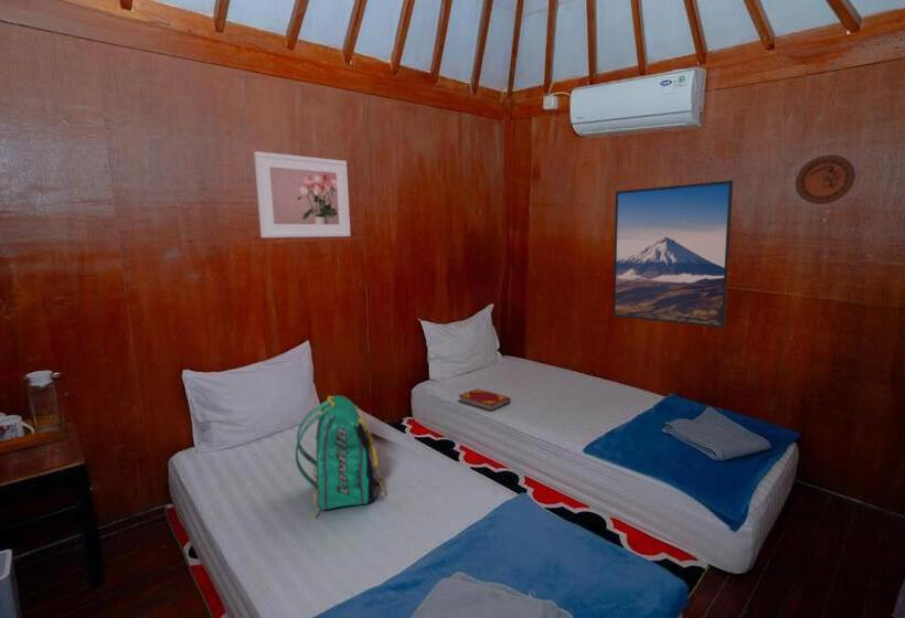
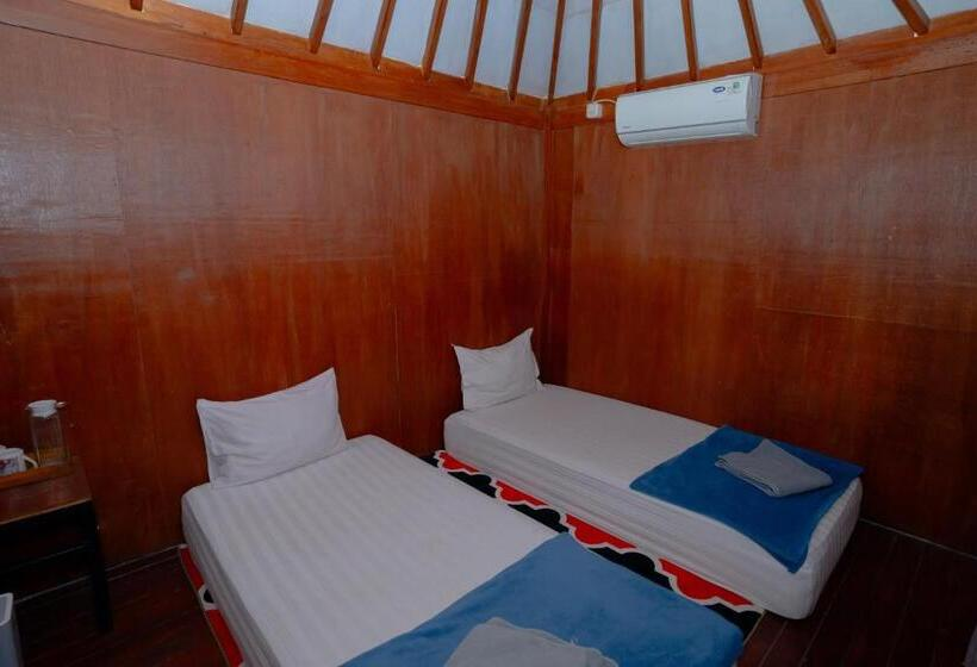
- backpack (339, 446)
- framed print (667, 255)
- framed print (306, 196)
- hardback book (483, 398)
- decorative plate (823, 179)
